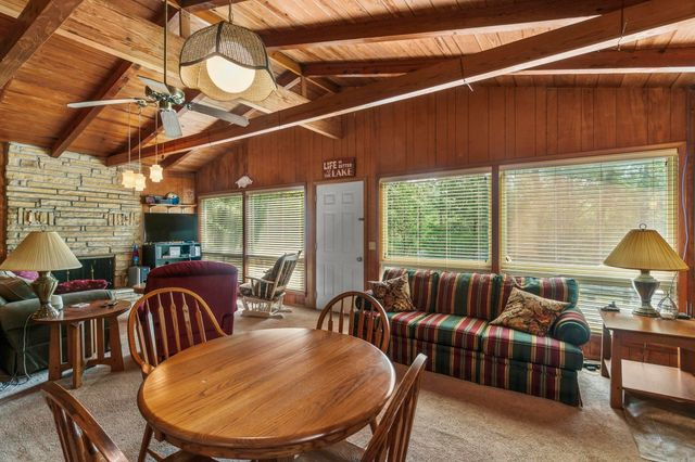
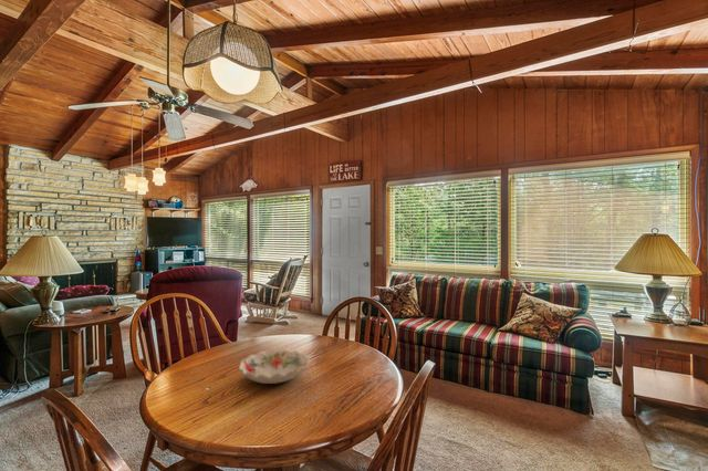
+ decorative bowl (274, 368)
